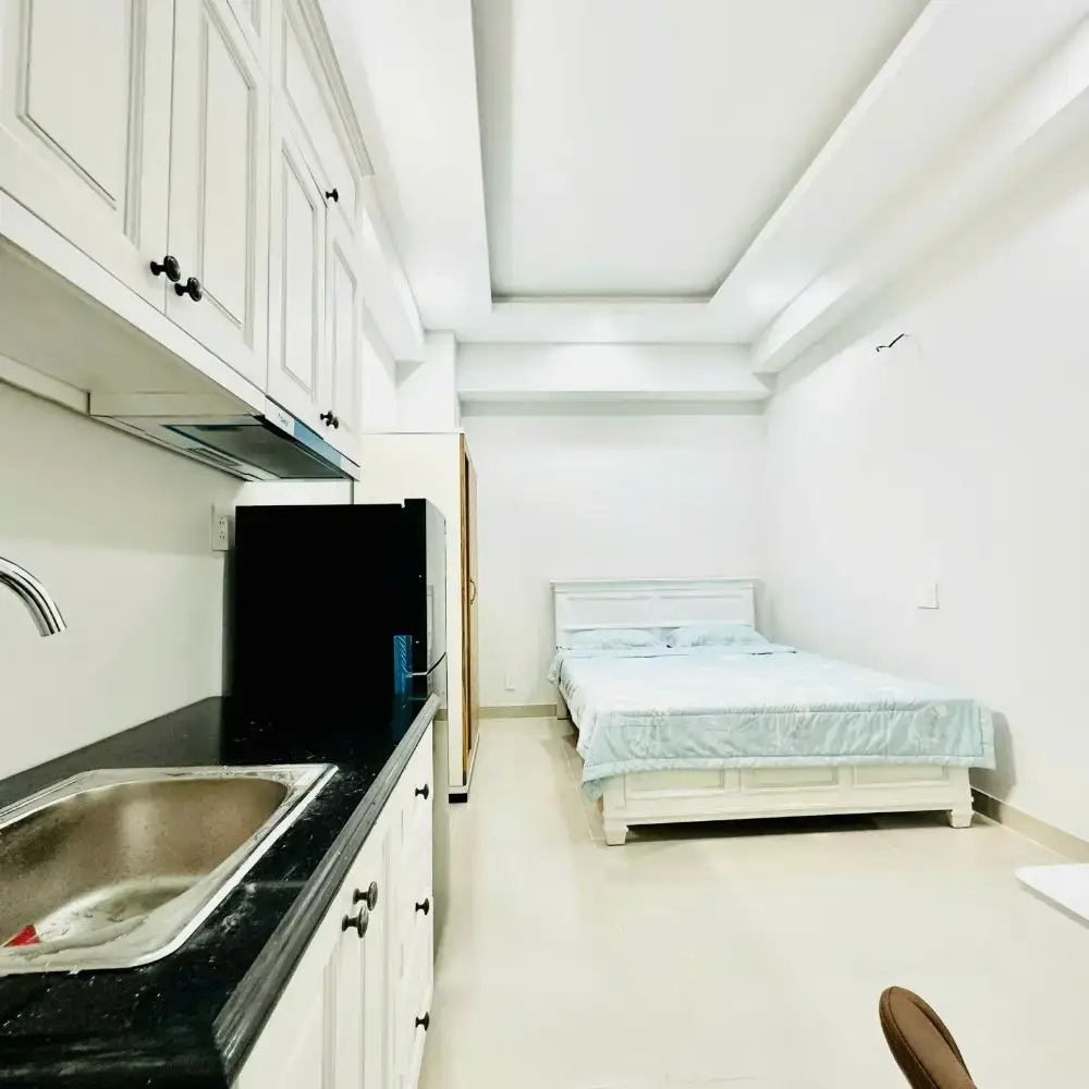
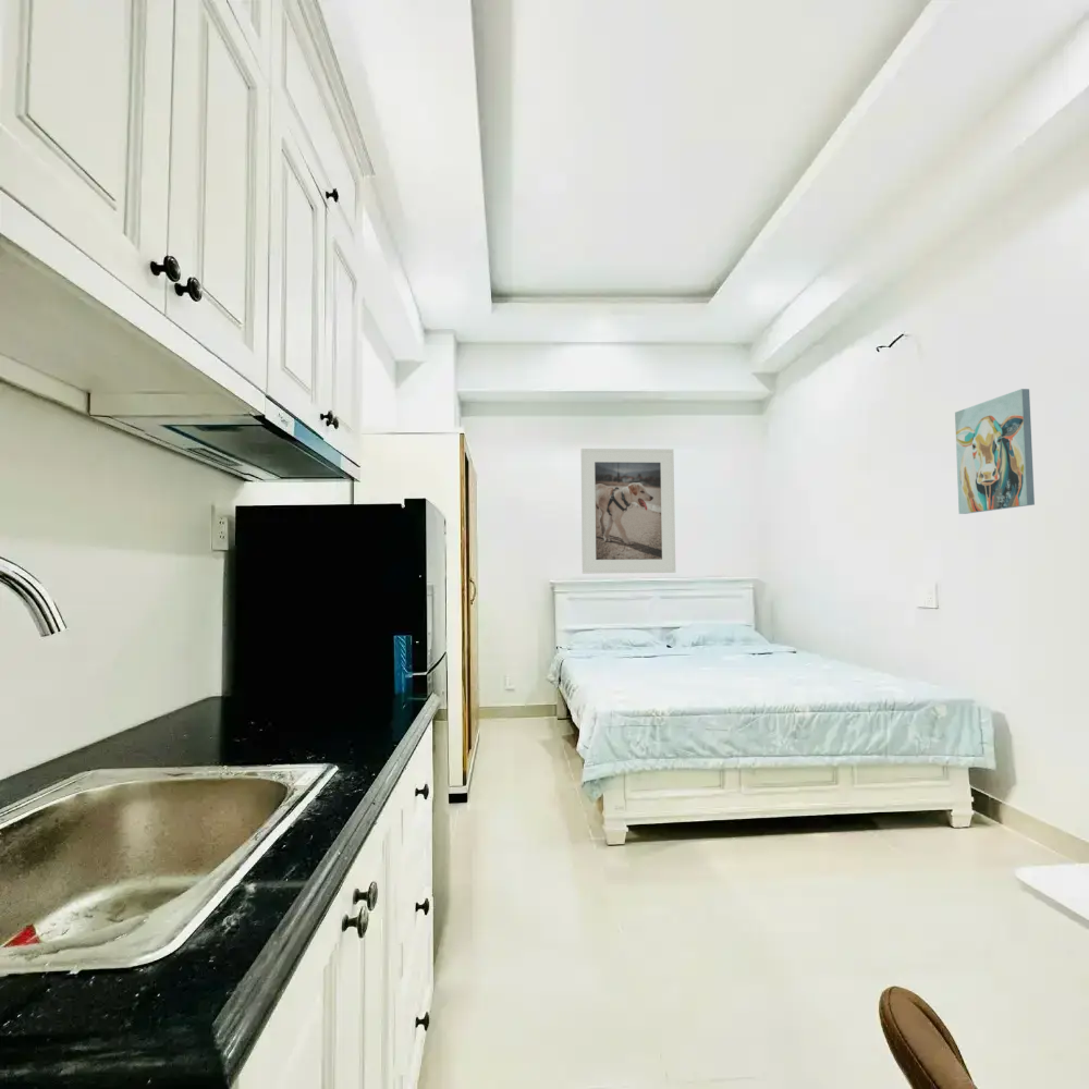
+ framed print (627, 511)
+ wall art (991, 455)
